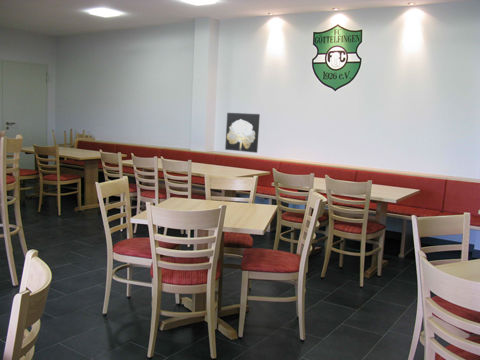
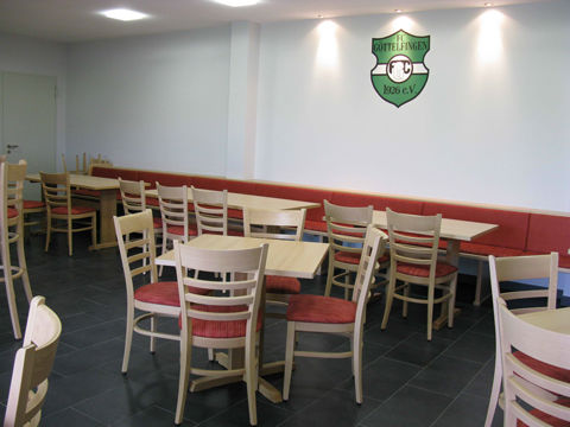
- wall art (242, 132)
